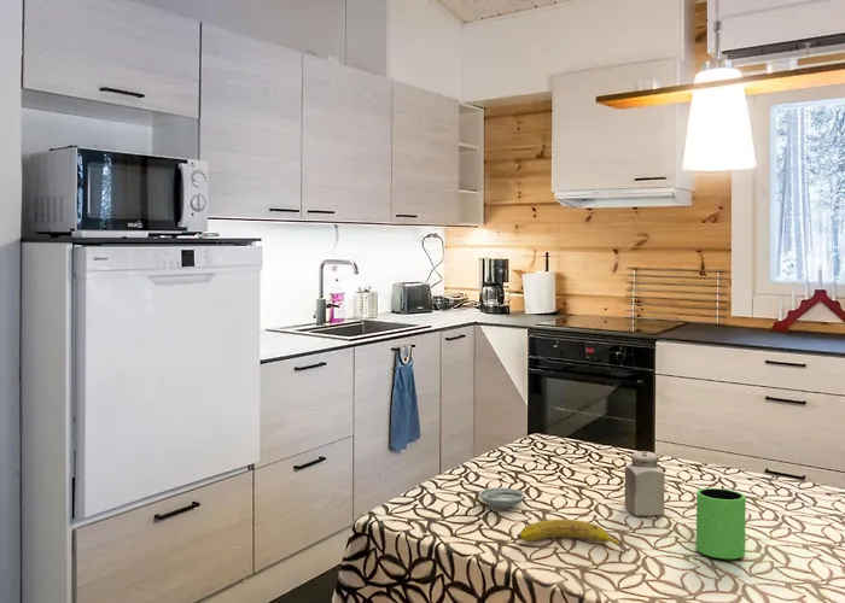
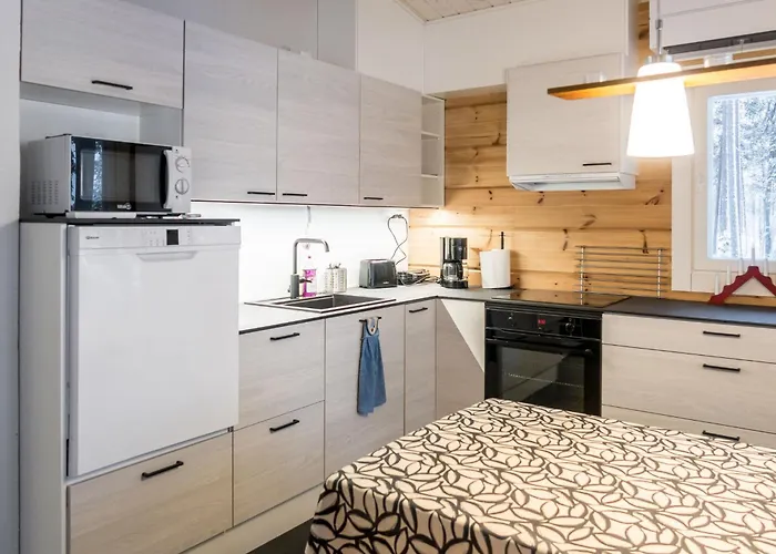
- saucer (501, 498)
- mug (716, 519)
- salt shaker (643, 481)
- fruit (570, 533)
